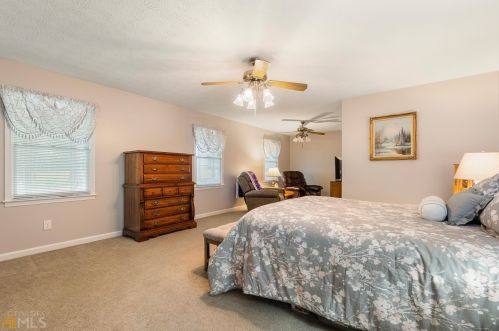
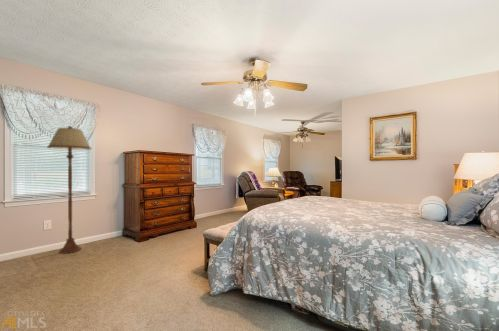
+ floor lamp (70, 188)
